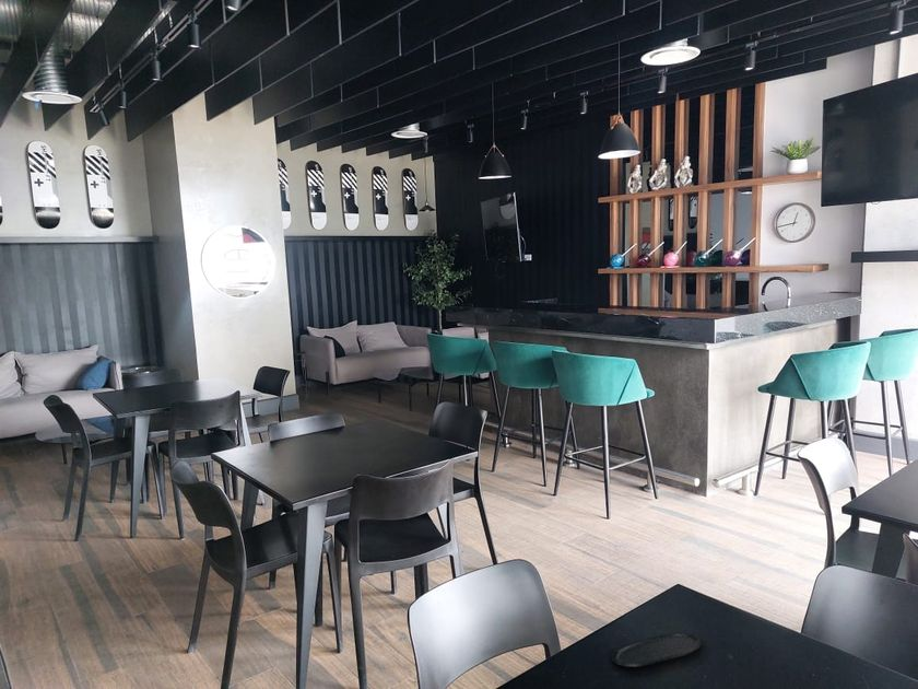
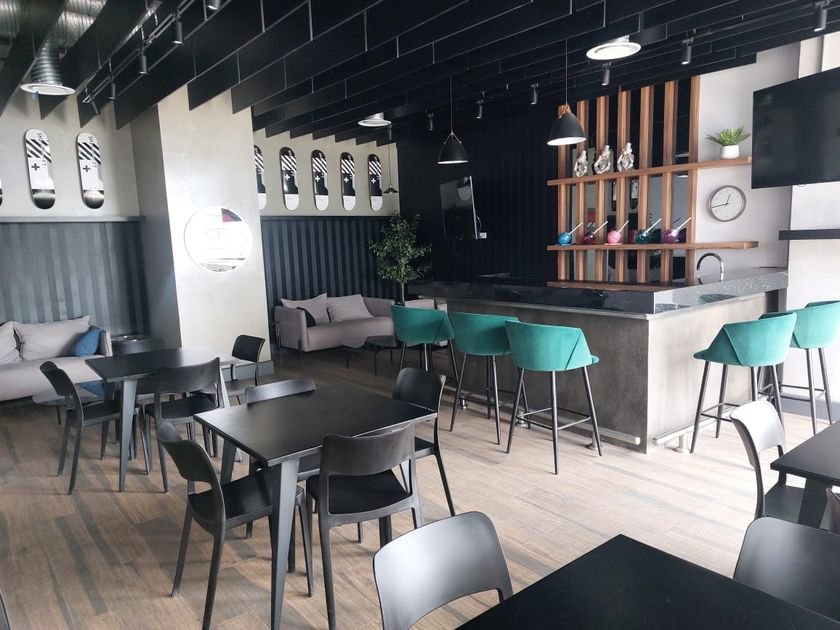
- oval tray (657, 649)
